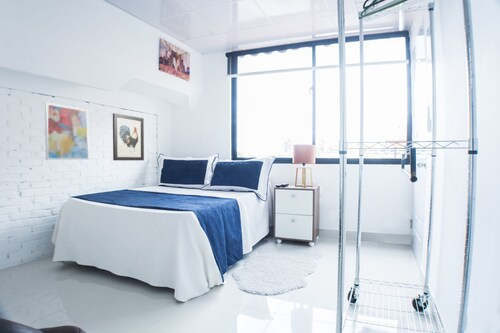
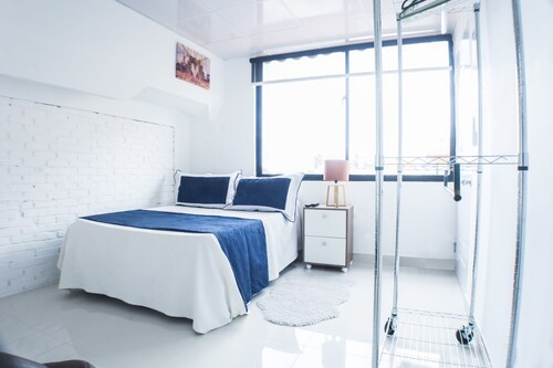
- wall art (129, 138)
- wall art (68, 133)
